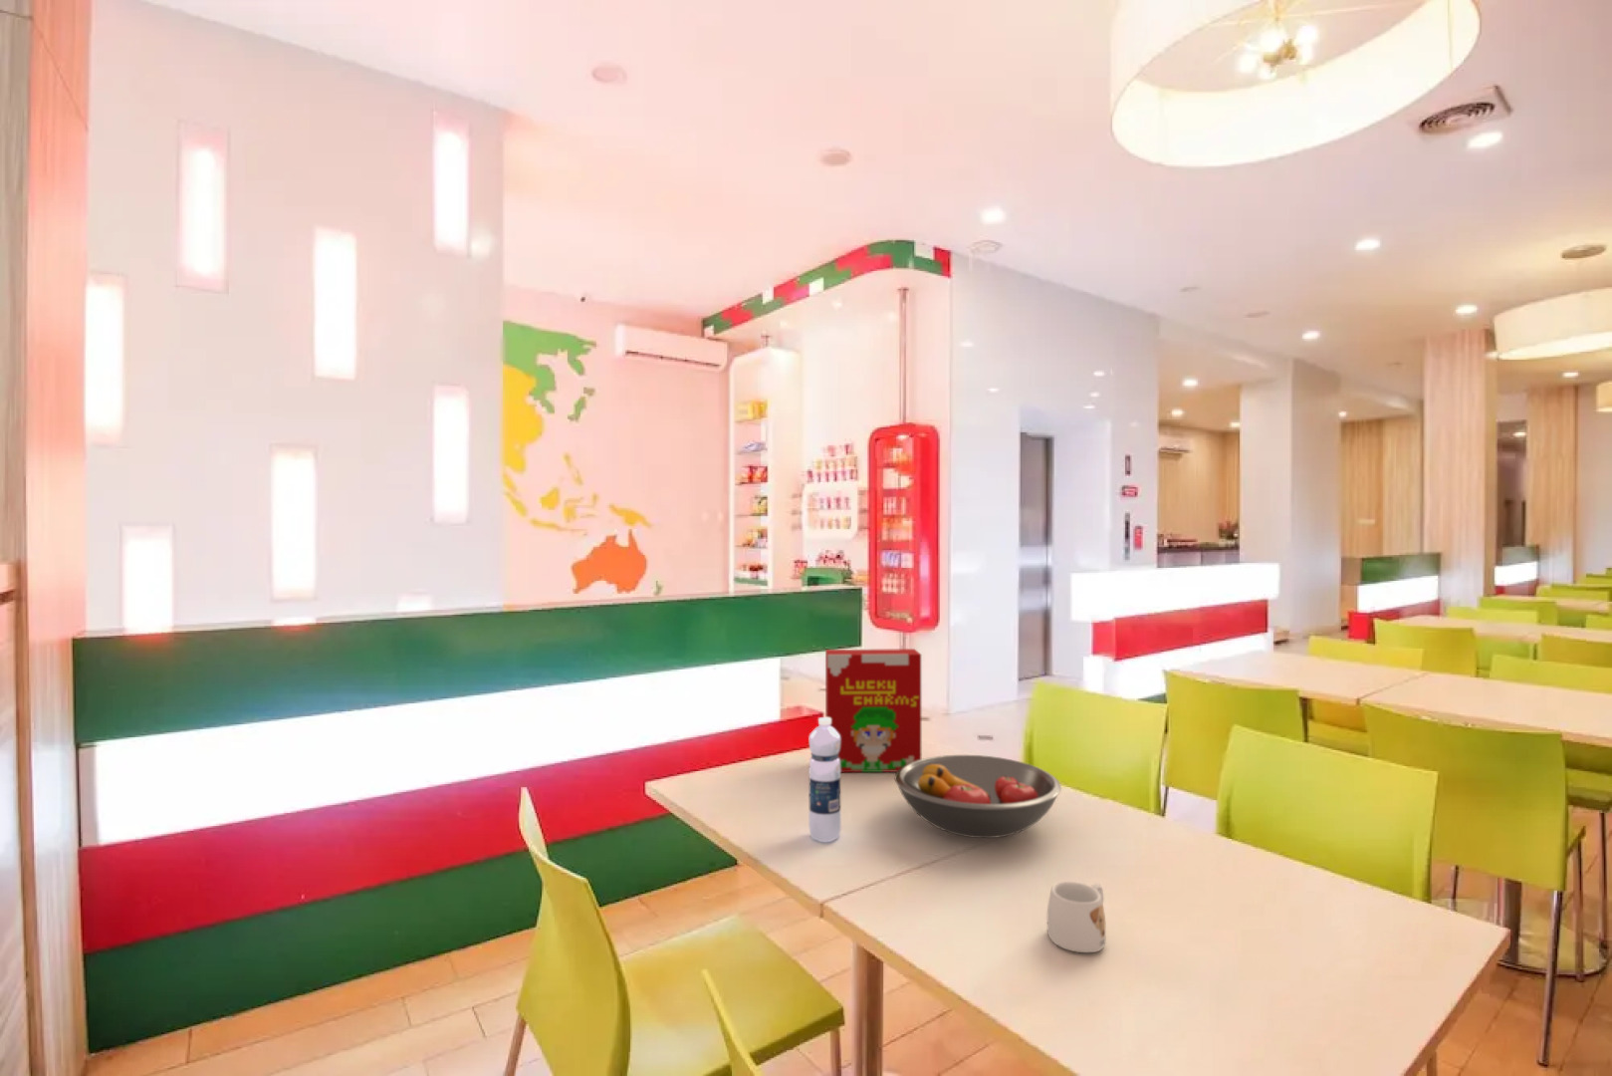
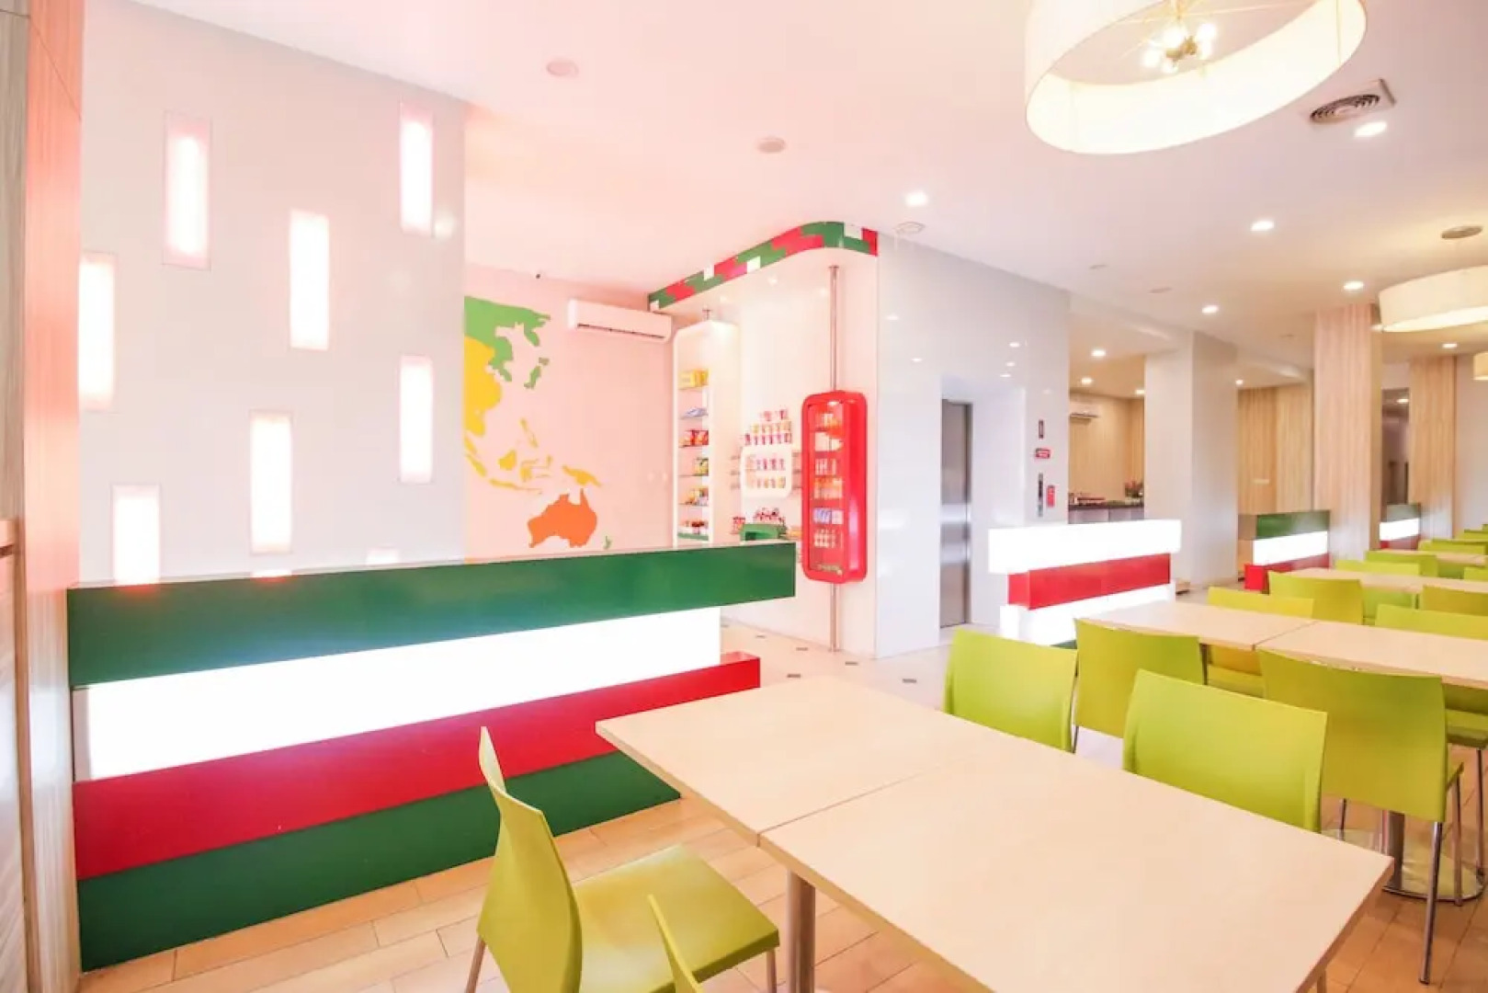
- mug (1081, 911)
- cereal box (873, 710)
- fruit bowl (976, 794)
- water bottle (825, 777)
